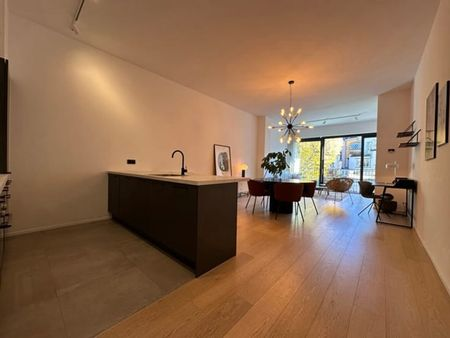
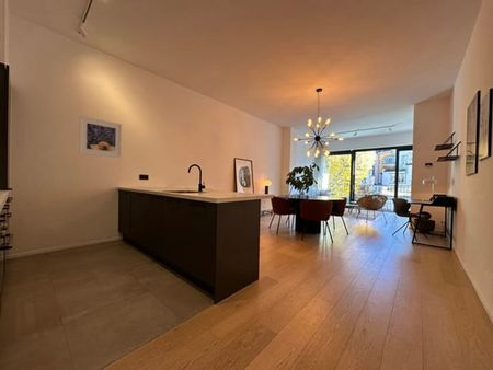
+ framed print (101, 138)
